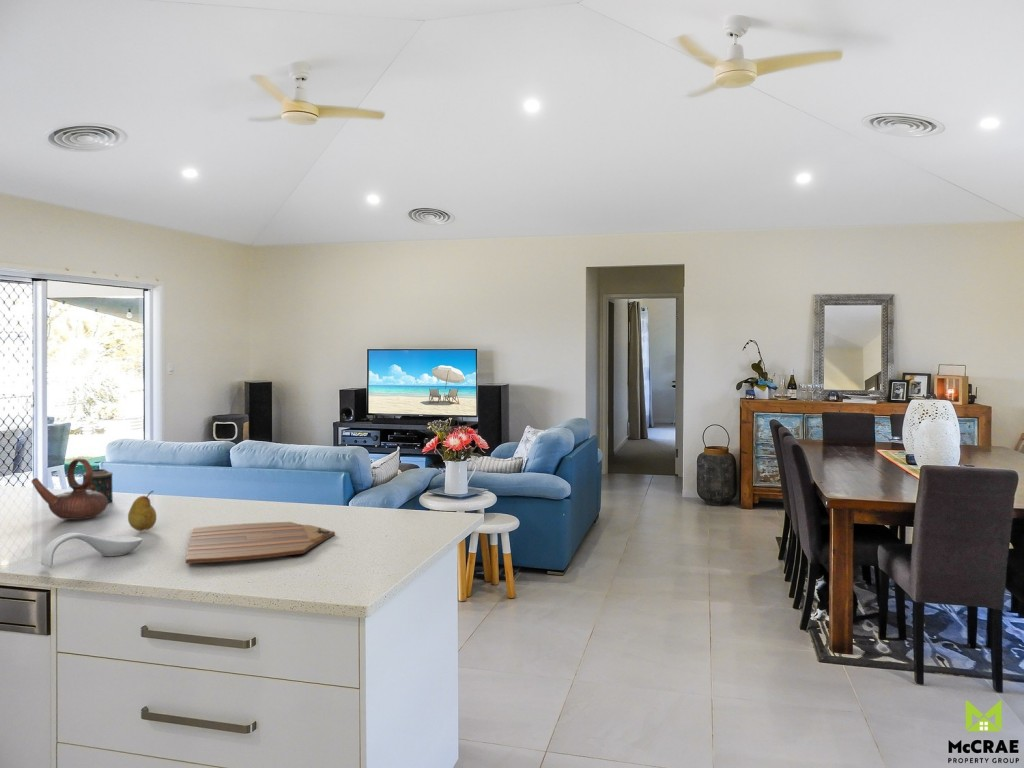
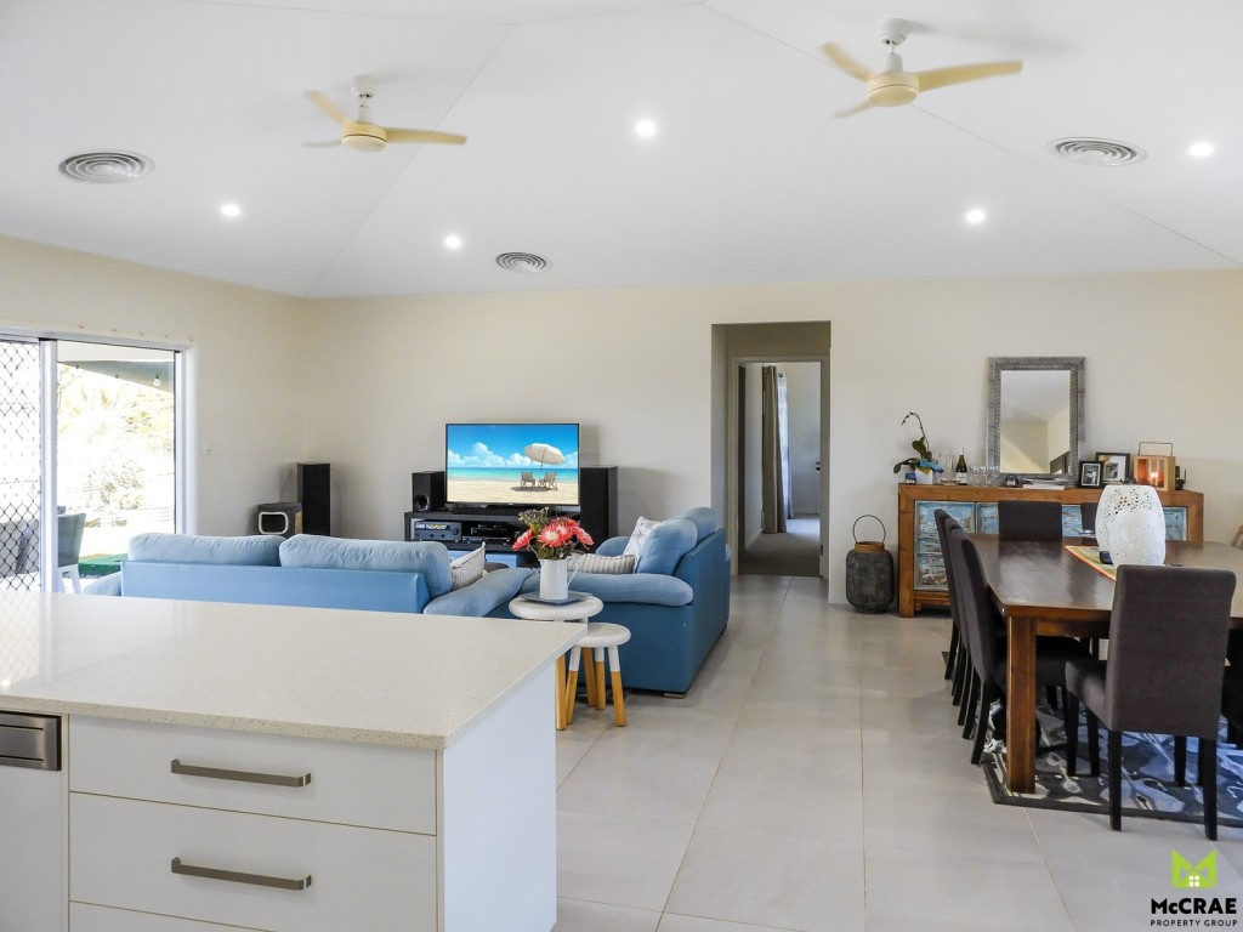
- candle (93, 486)
- cutting board (264, 535)
- spoon rest (94, 544)
- teapot (70, 491)
- fruit (142, 510)
